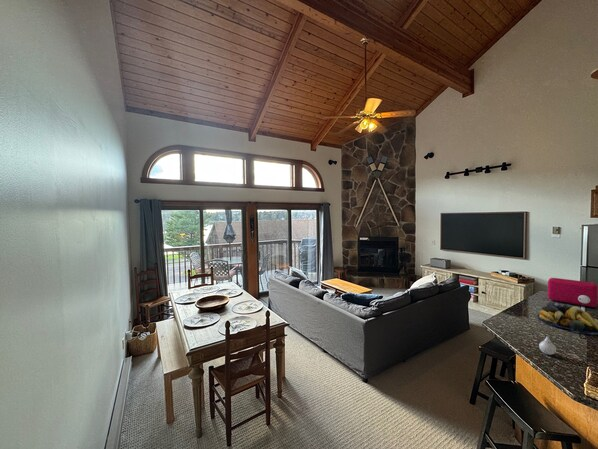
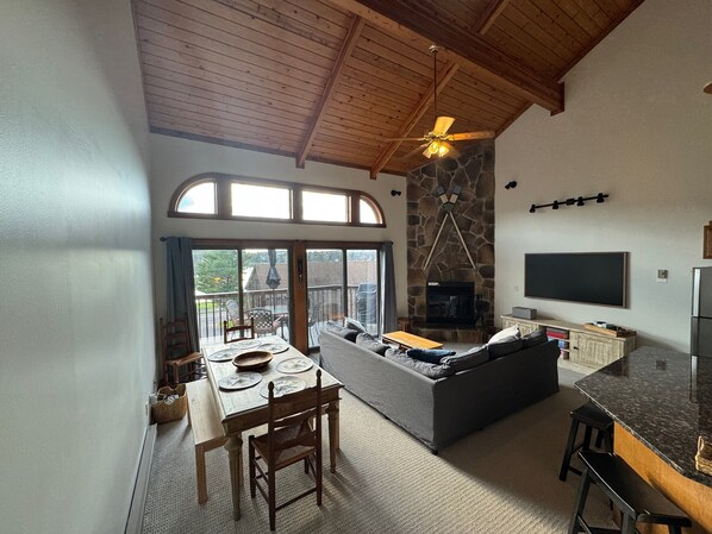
- toaster (571, 292)
- fruit bowl (569, 314)
- vase (547, 345)
